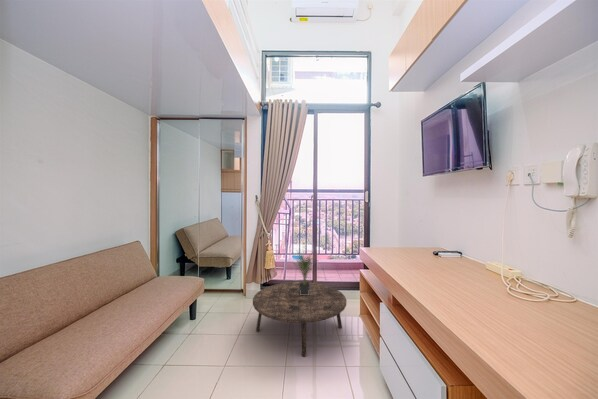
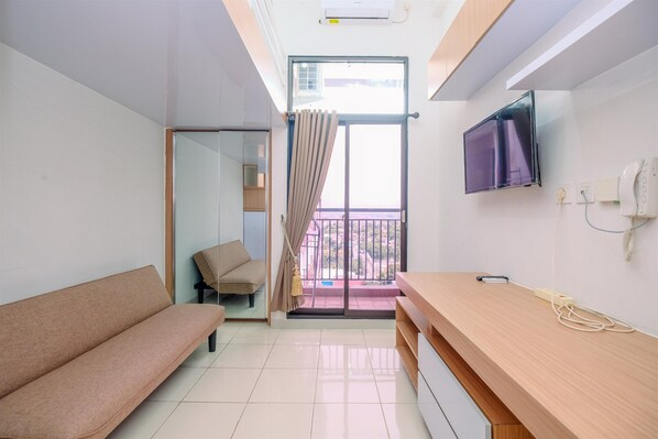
- potted plant (305, 269)
- coffee table (299, 313)
